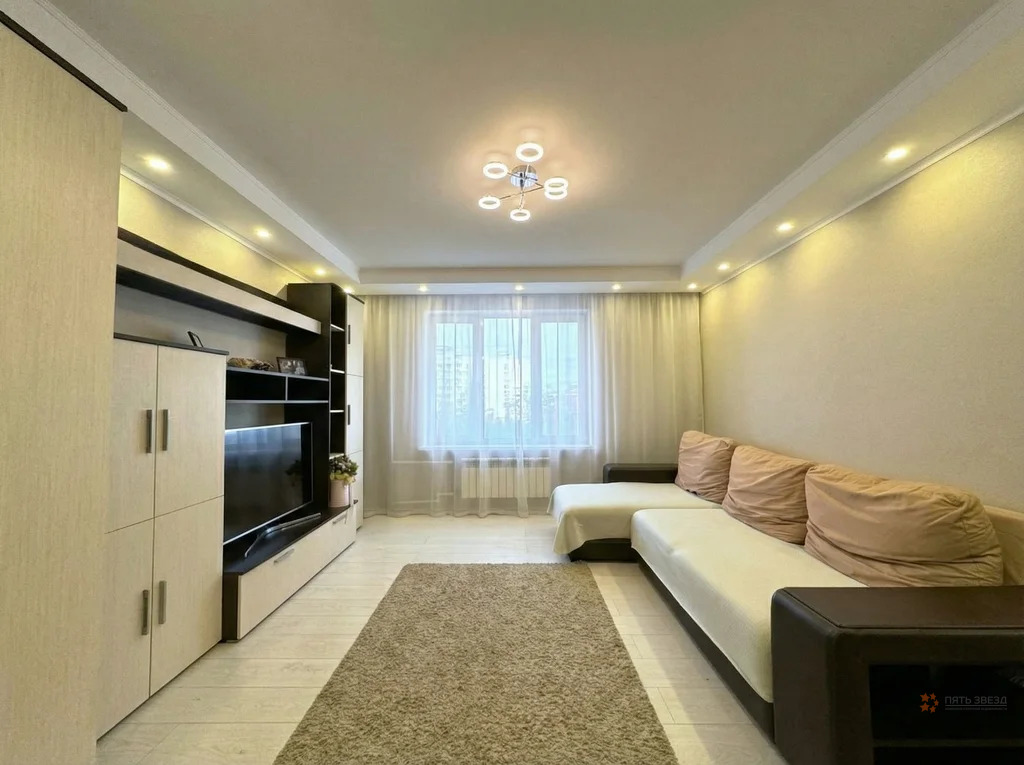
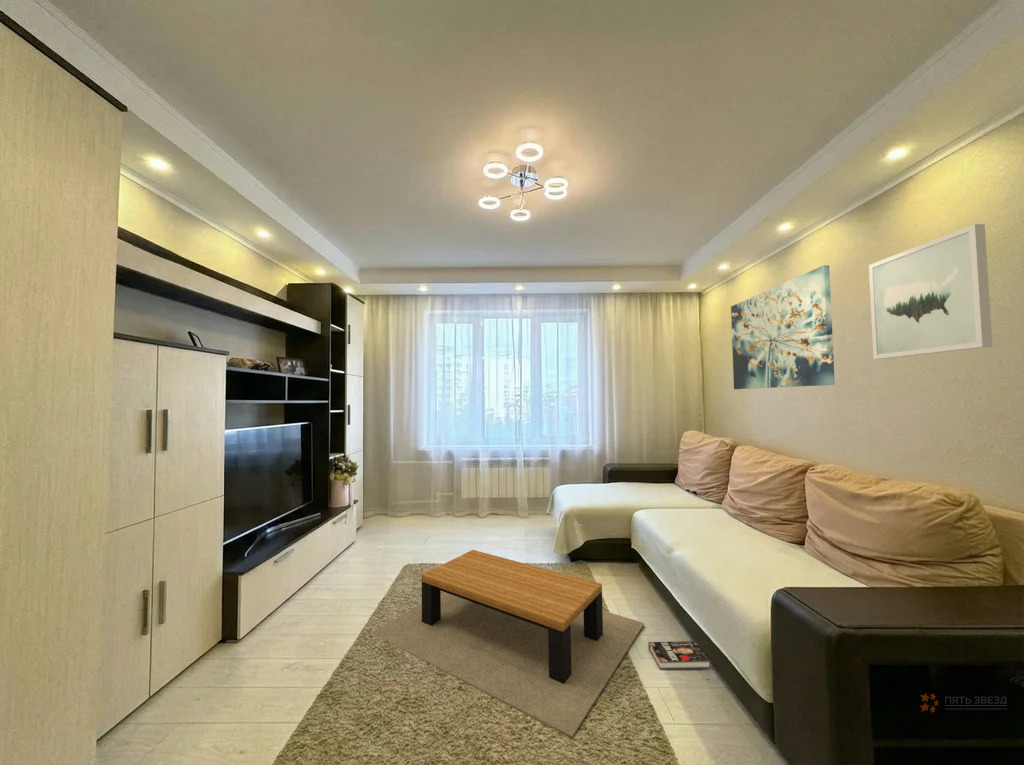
+ coffee table (509, 604)
+ wall art (773, 338)
+ book (678, 654)
+ wall art (922, 300)
